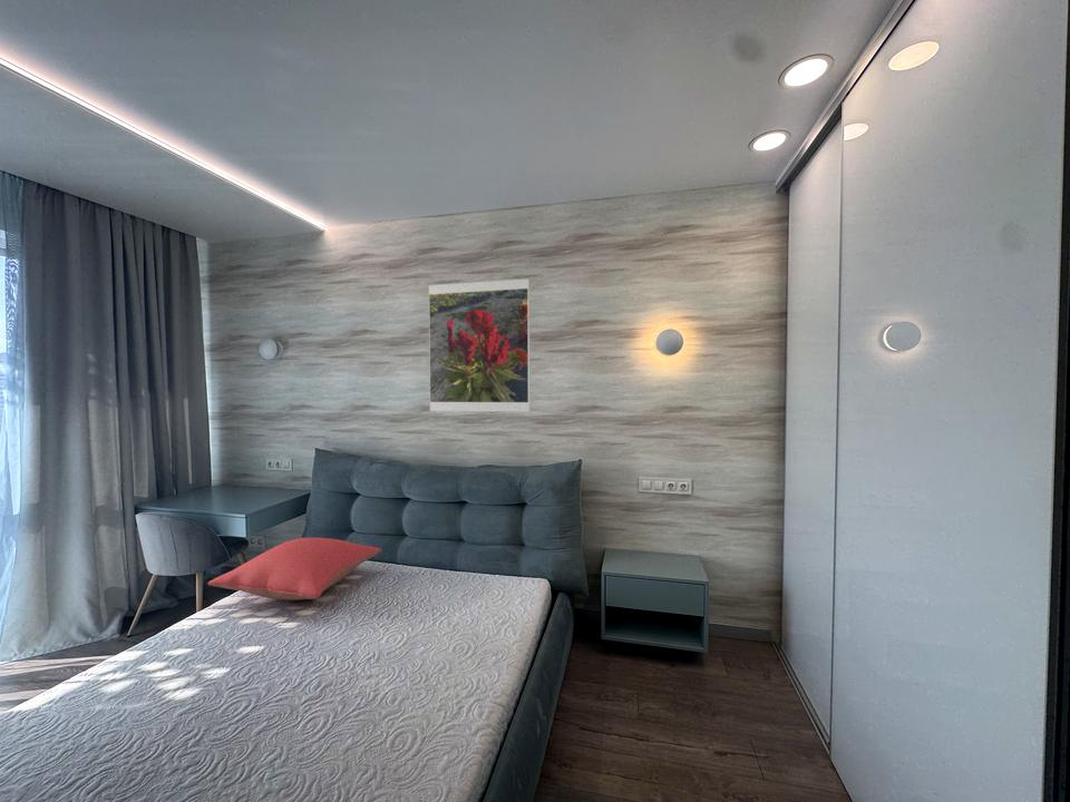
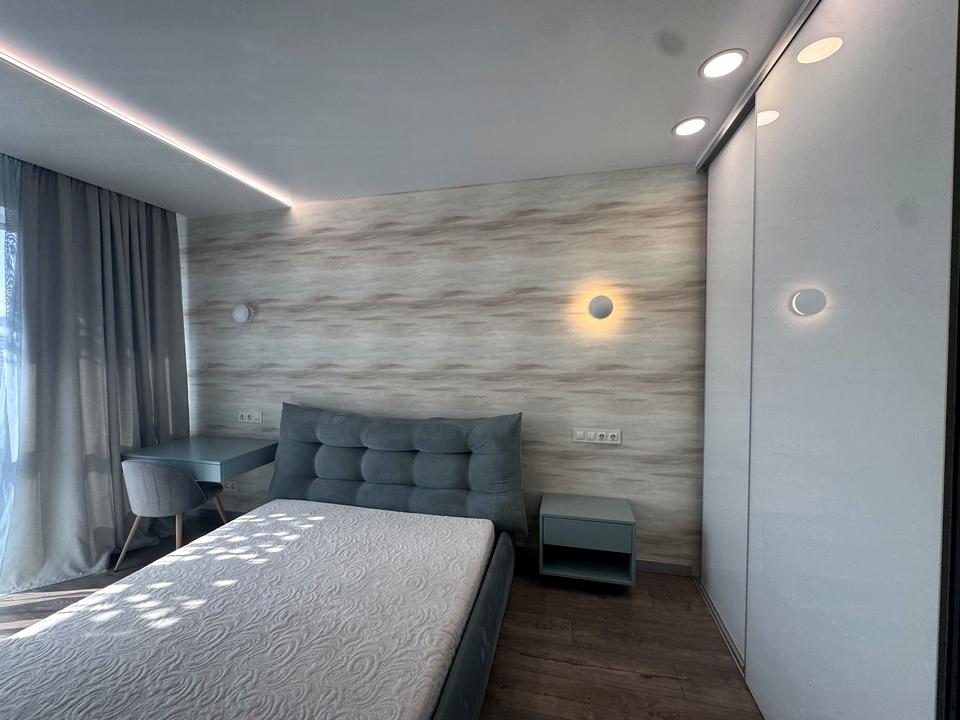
- pillow (304, 565)
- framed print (478, 346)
